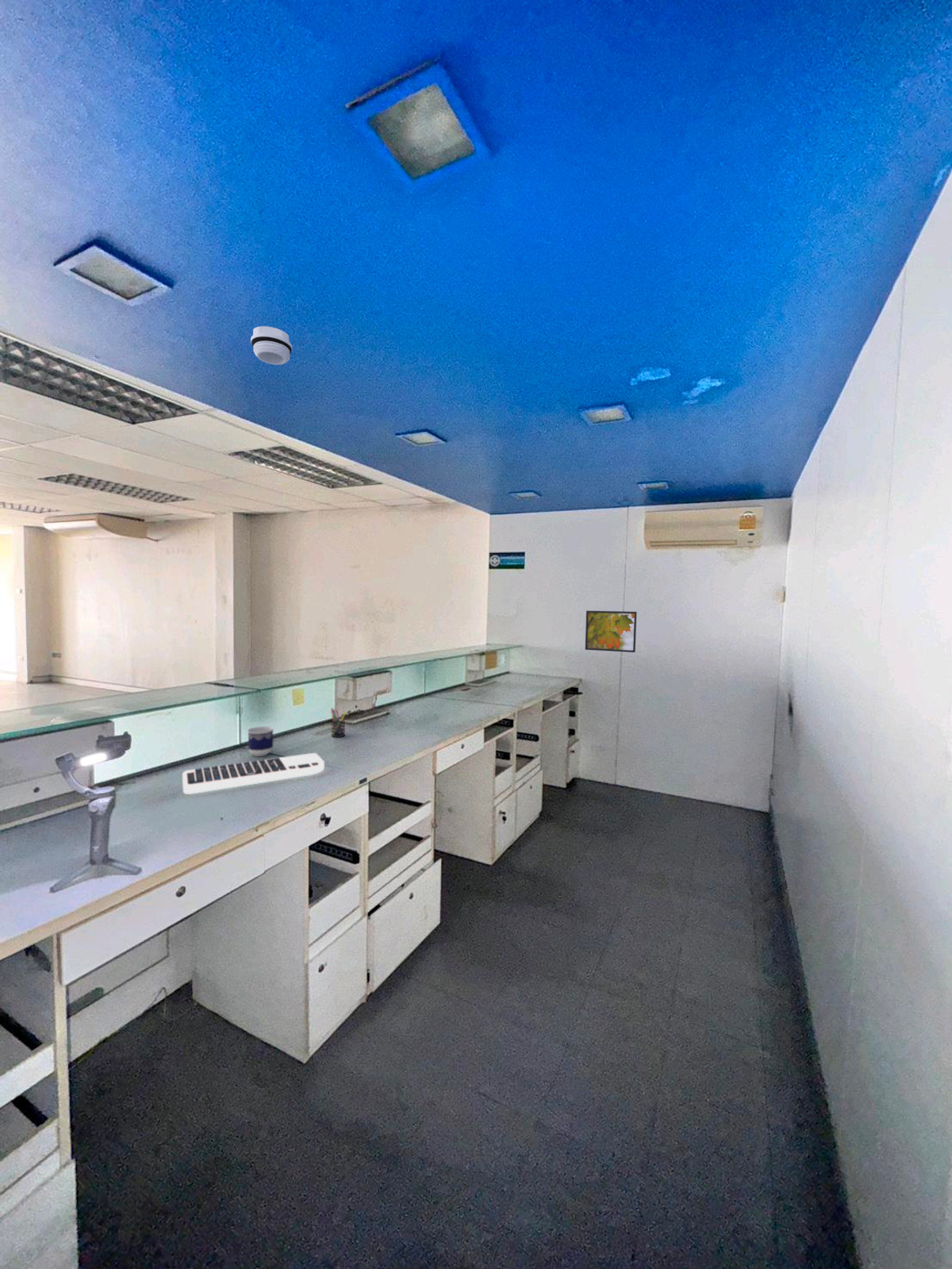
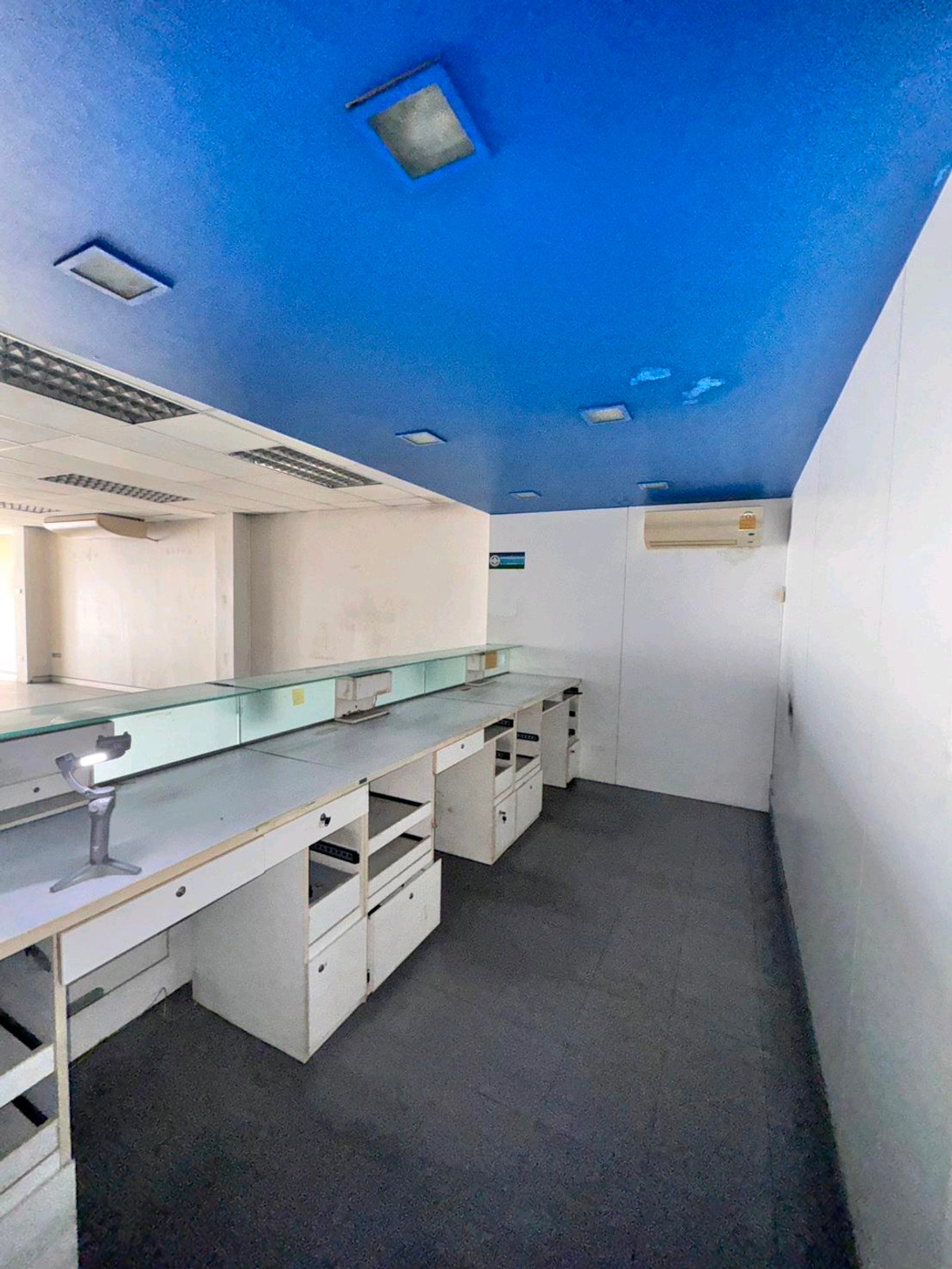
- pen holder (336, 722)
- cup (263, 740)
- keyboard (257, 771)
- smoke detector (271, 346)
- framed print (610, 631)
